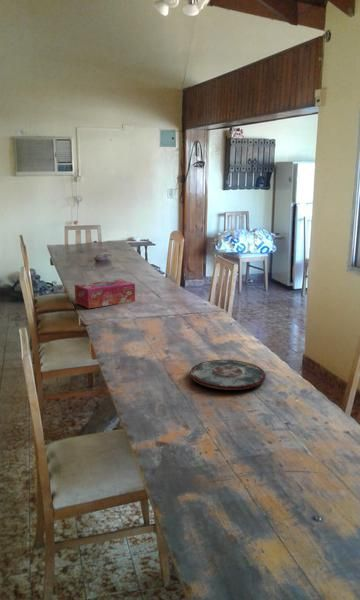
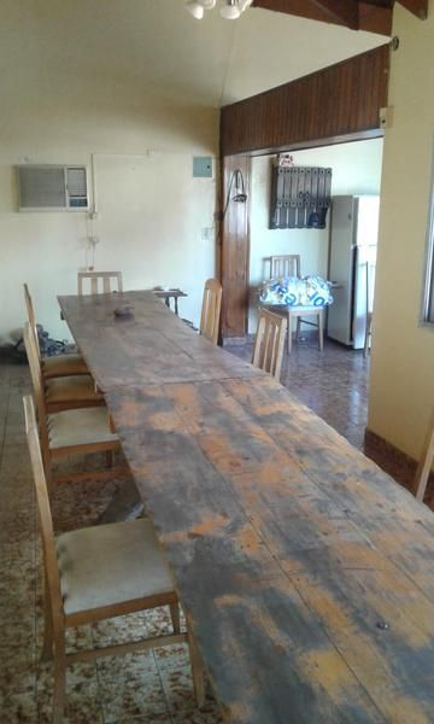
- tissue box (105, 293)
- plate (227, 374)
